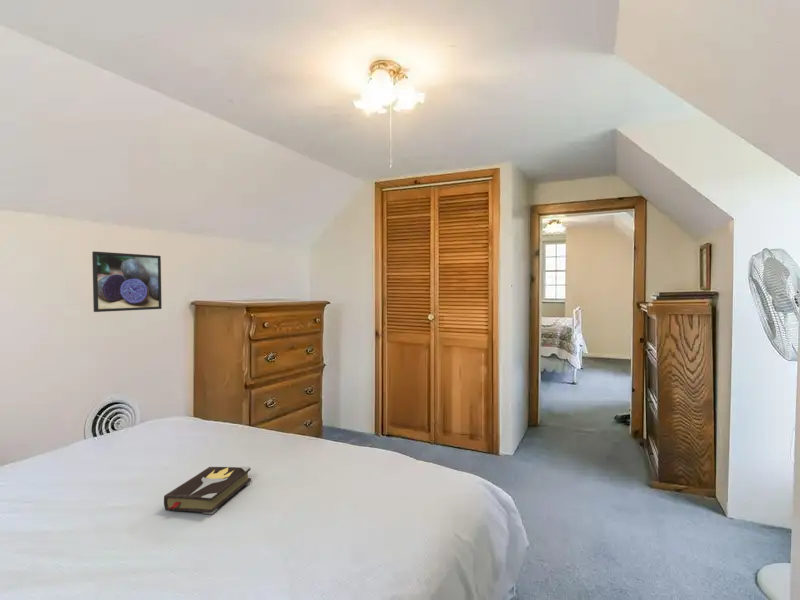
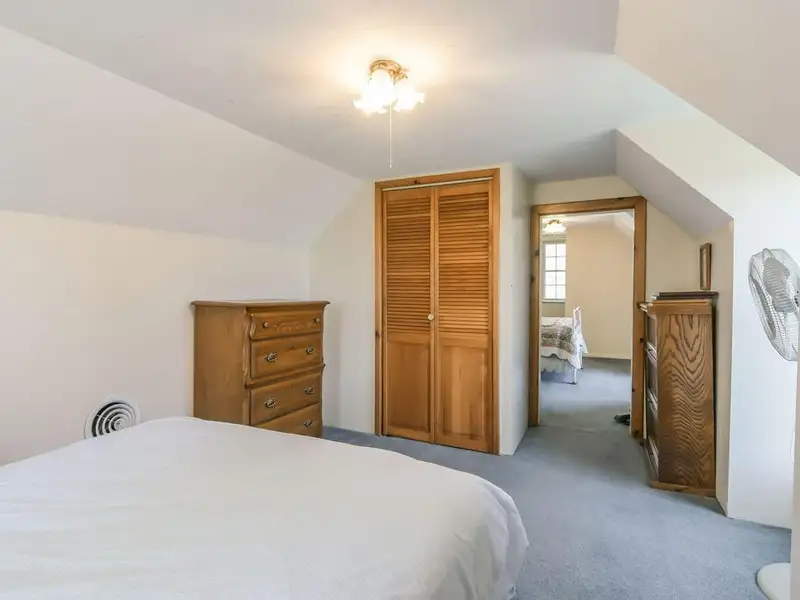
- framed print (129, 282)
- hardback book (210, 486)
